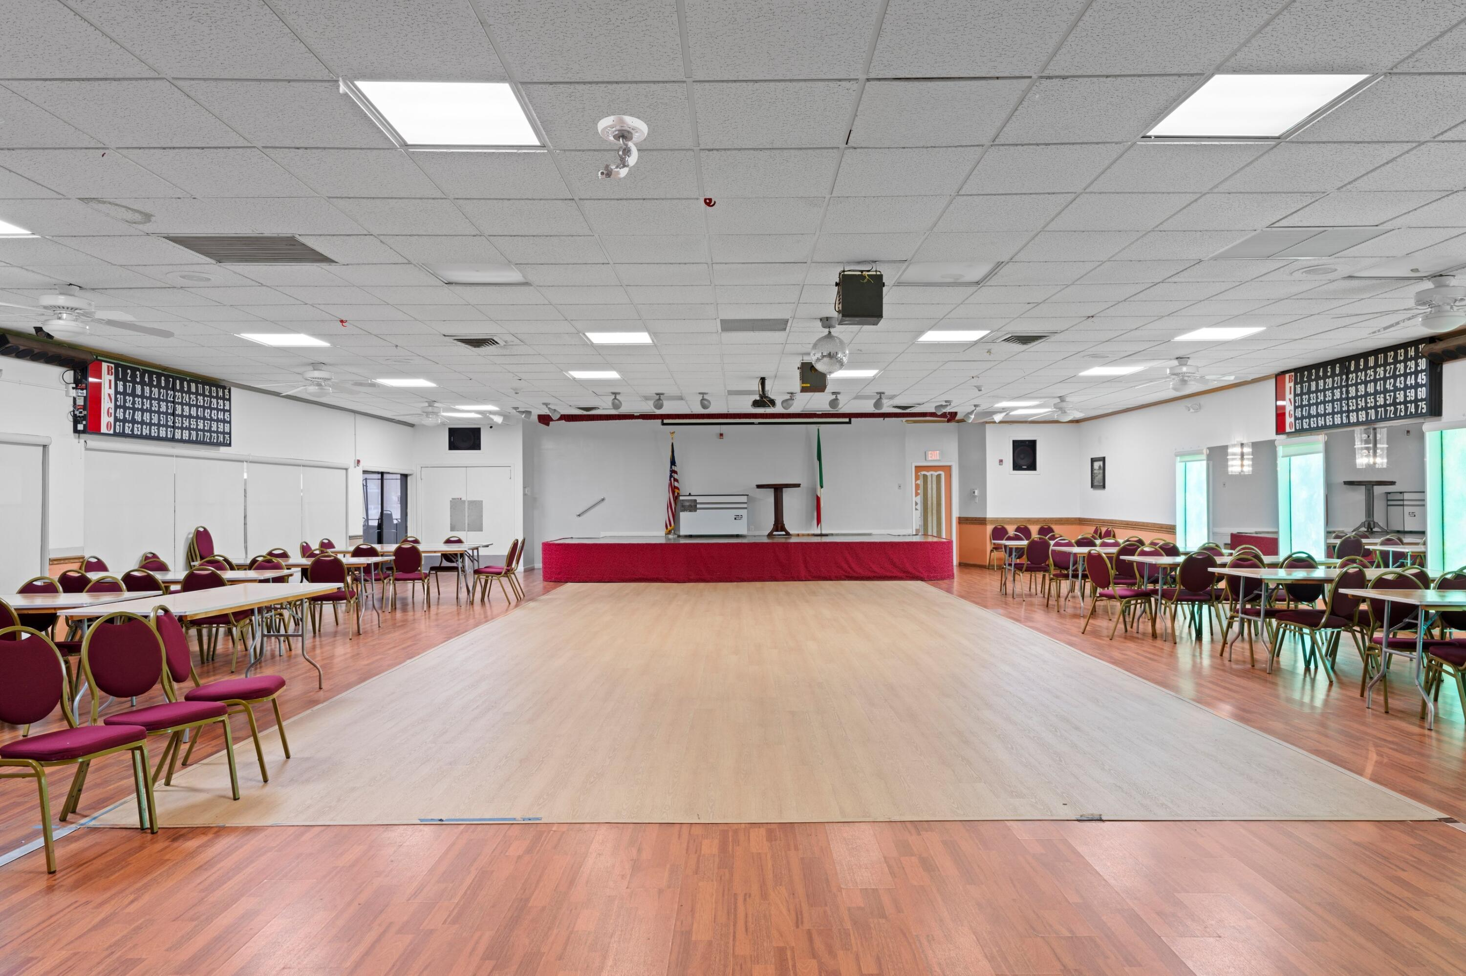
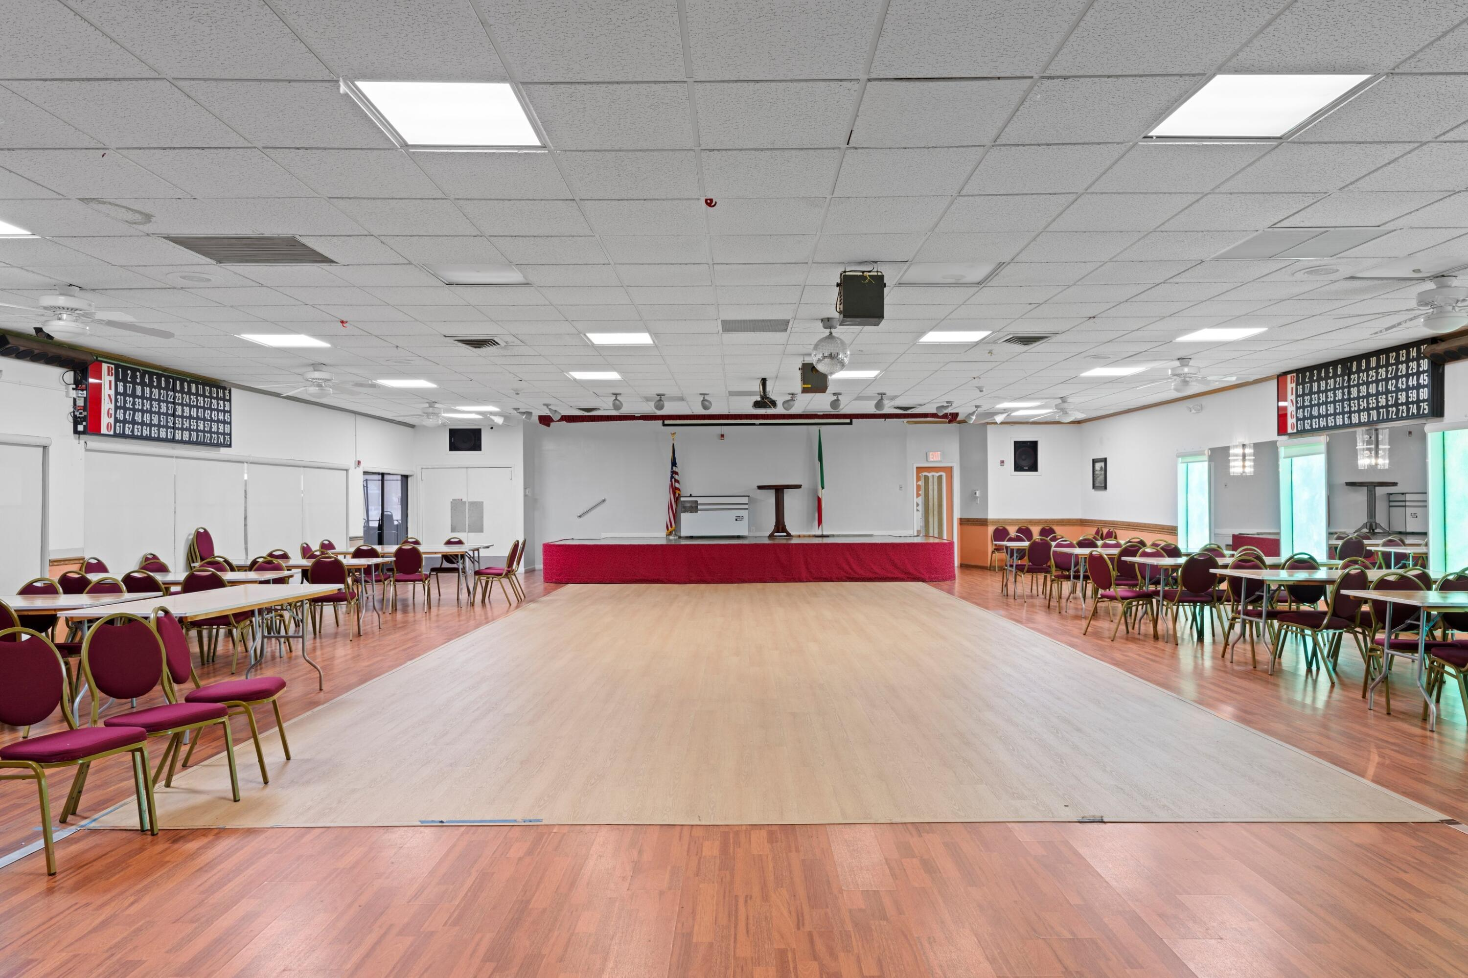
- security camera (622, 151)
